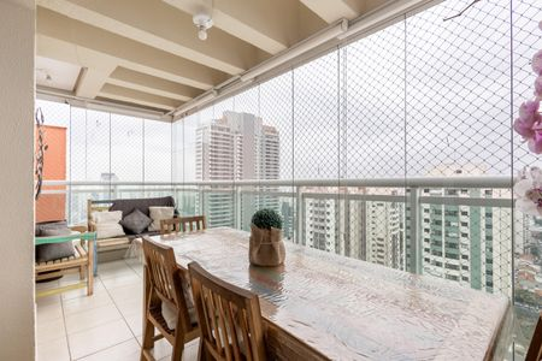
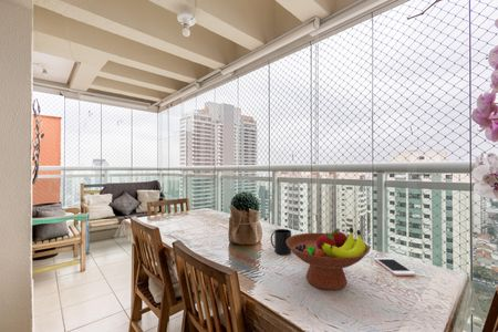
+ cell phone (393, 266)
+ fruit bowl (325, 255)
+ mug (280, 240)
